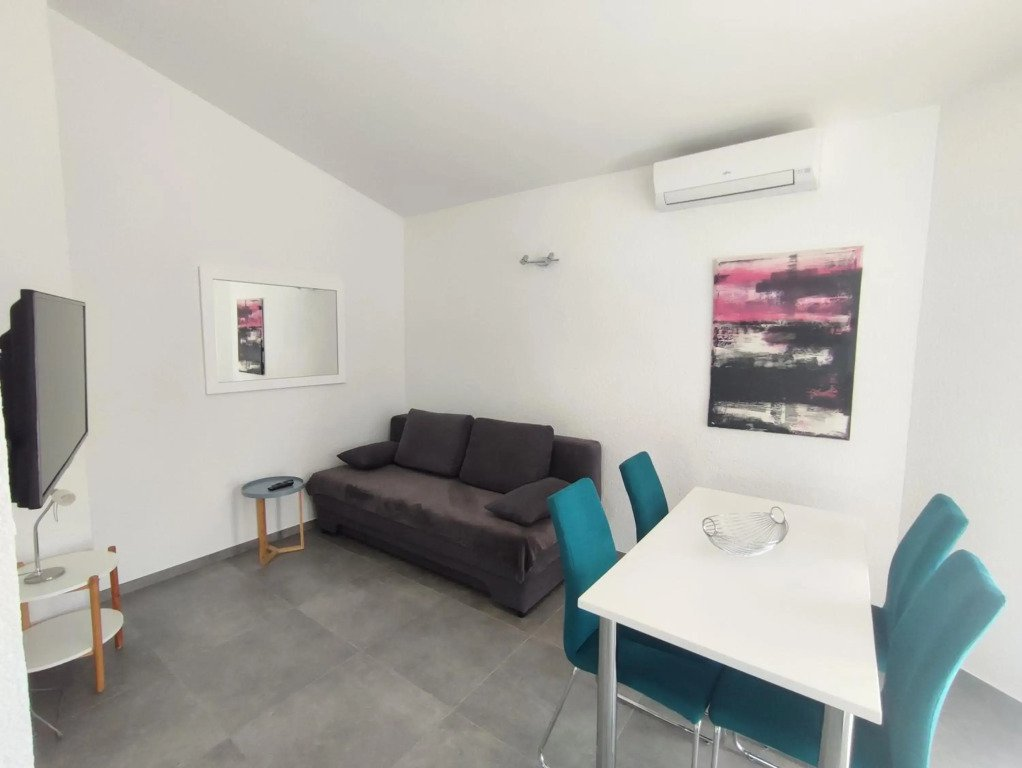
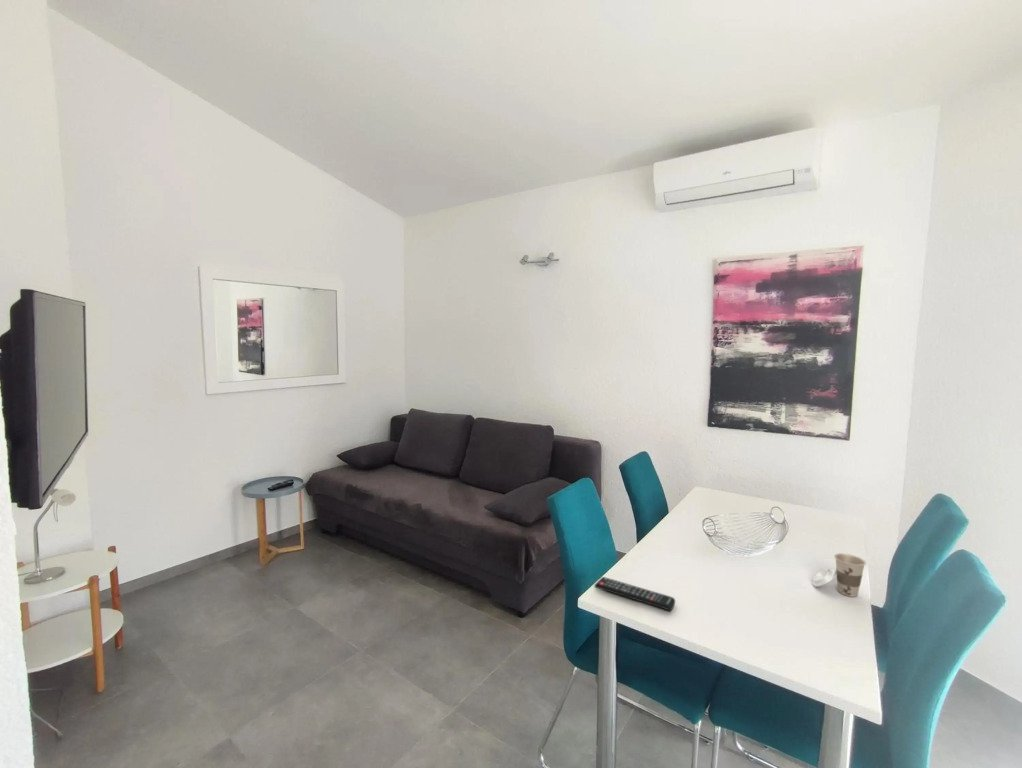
+ cup (838, 573)
+ remote control (633, 593)
